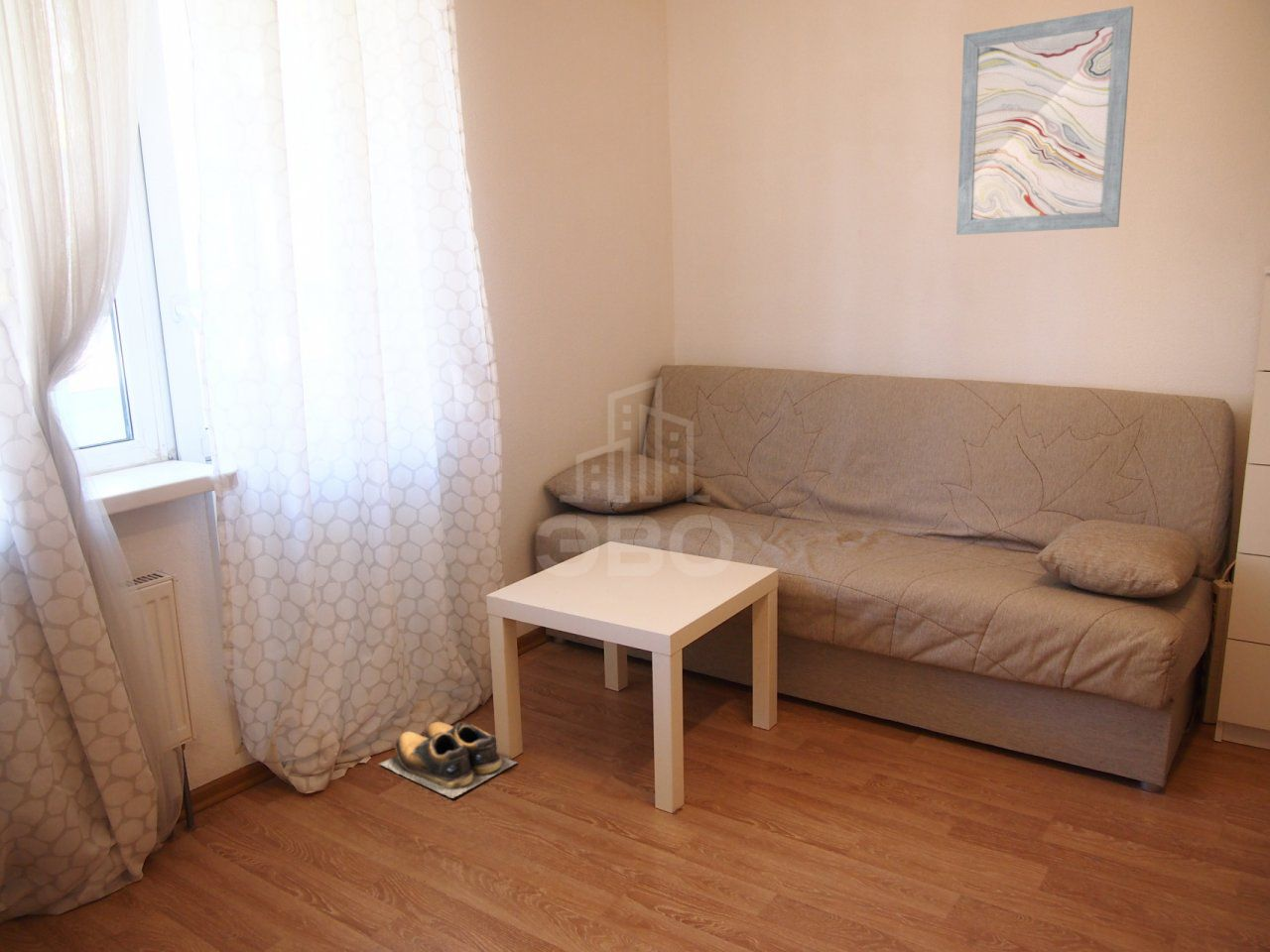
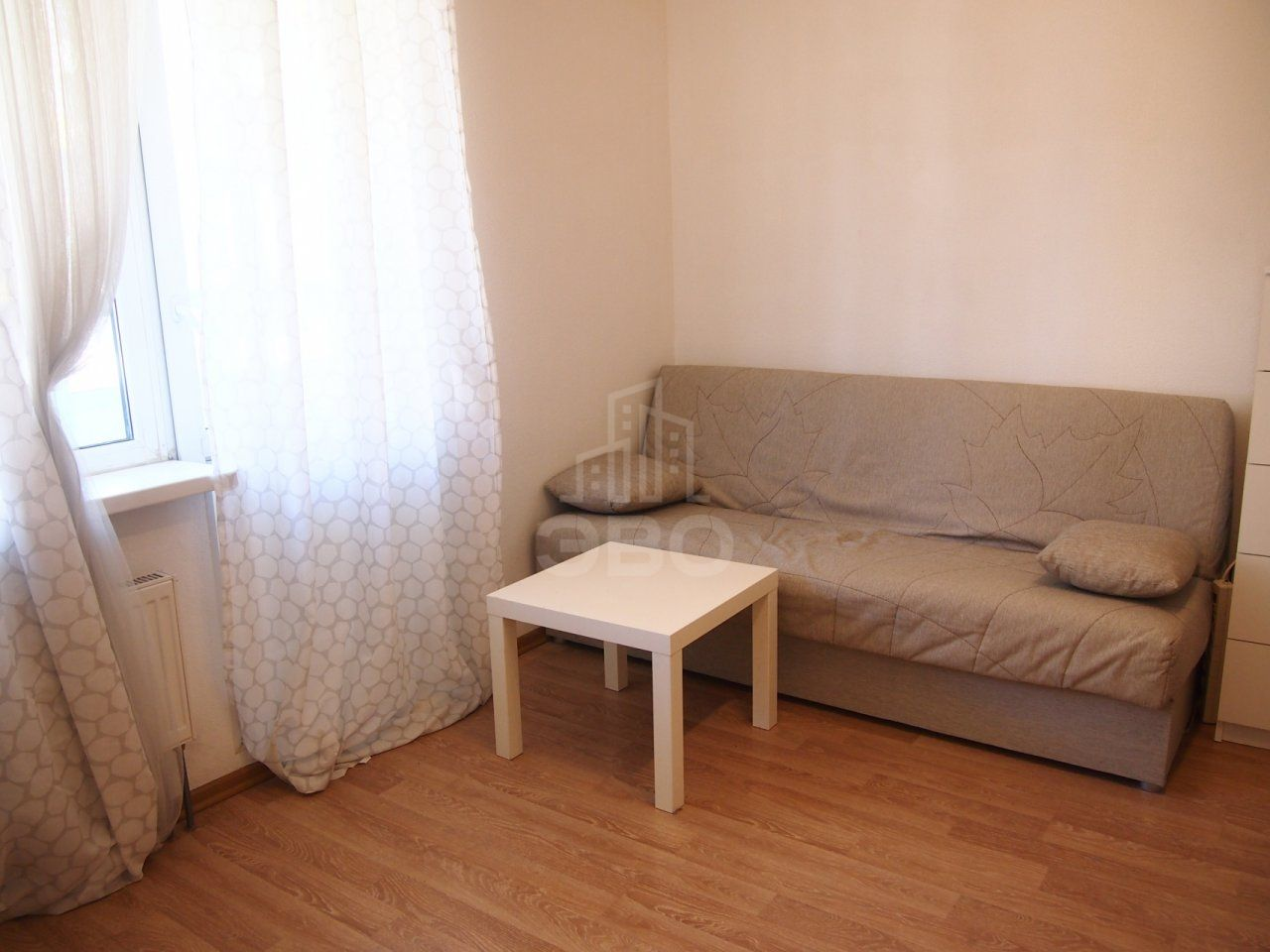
- shoes (446, 746)
- wall art (1039, 128)
